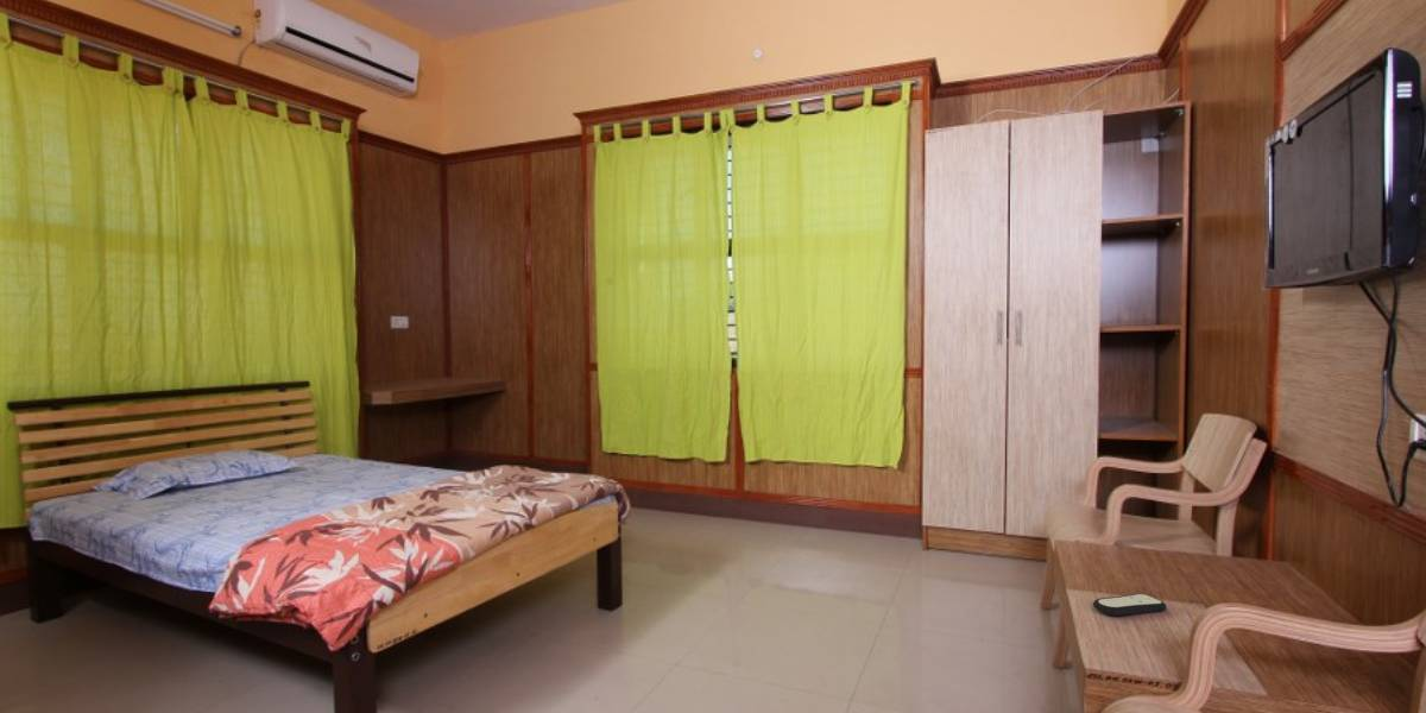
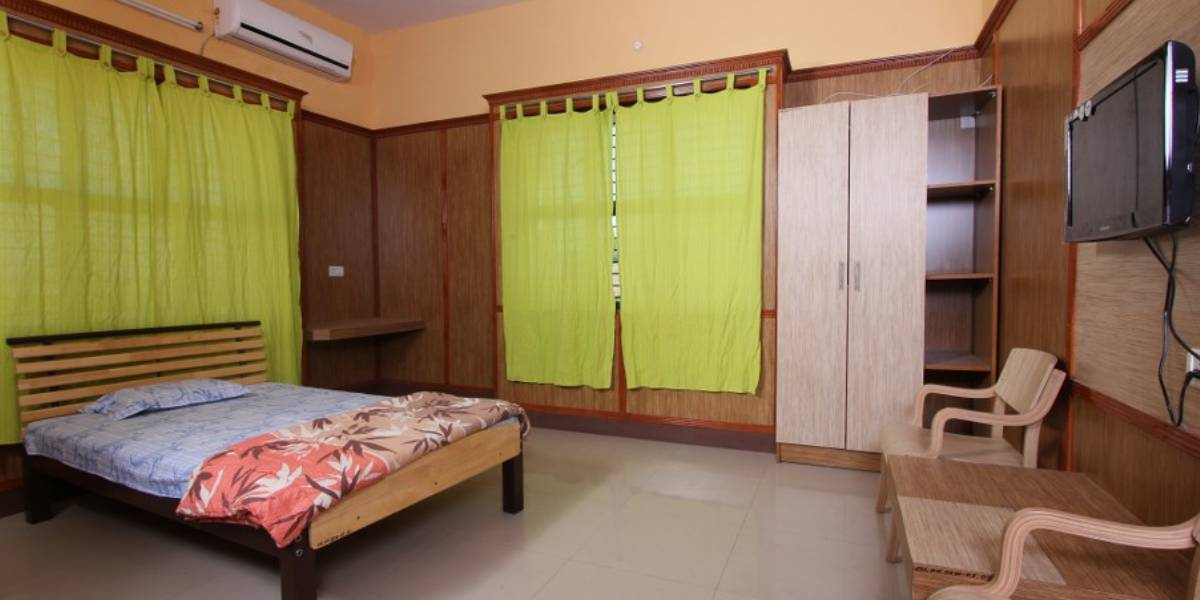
- remote control (1128, 604)
